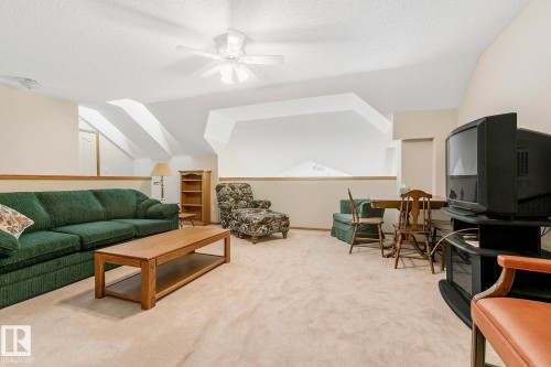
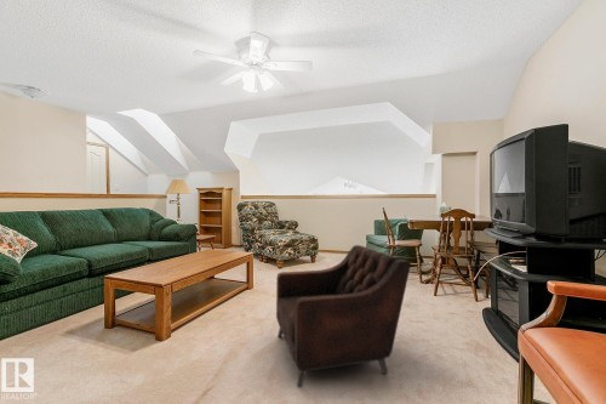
+ armchair (335, 301)
